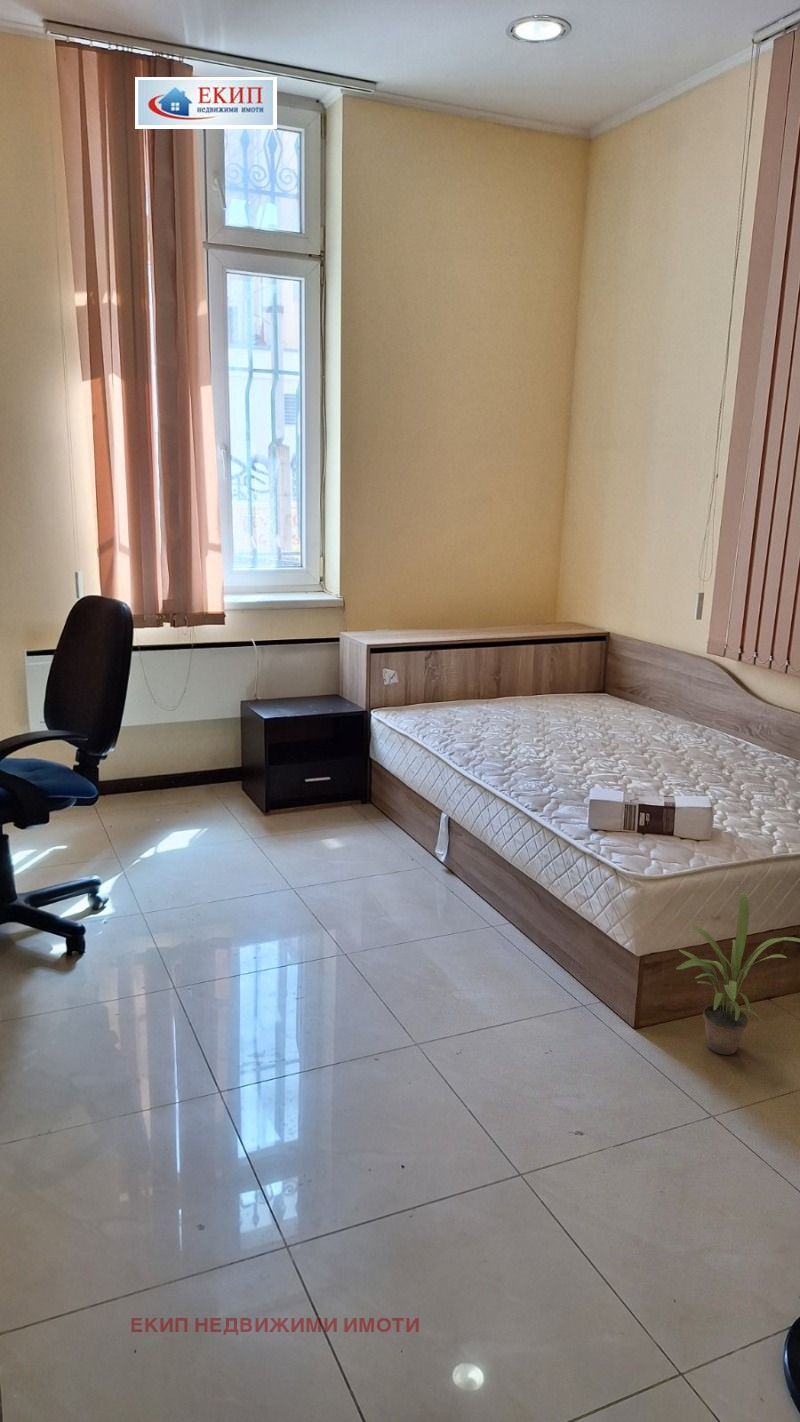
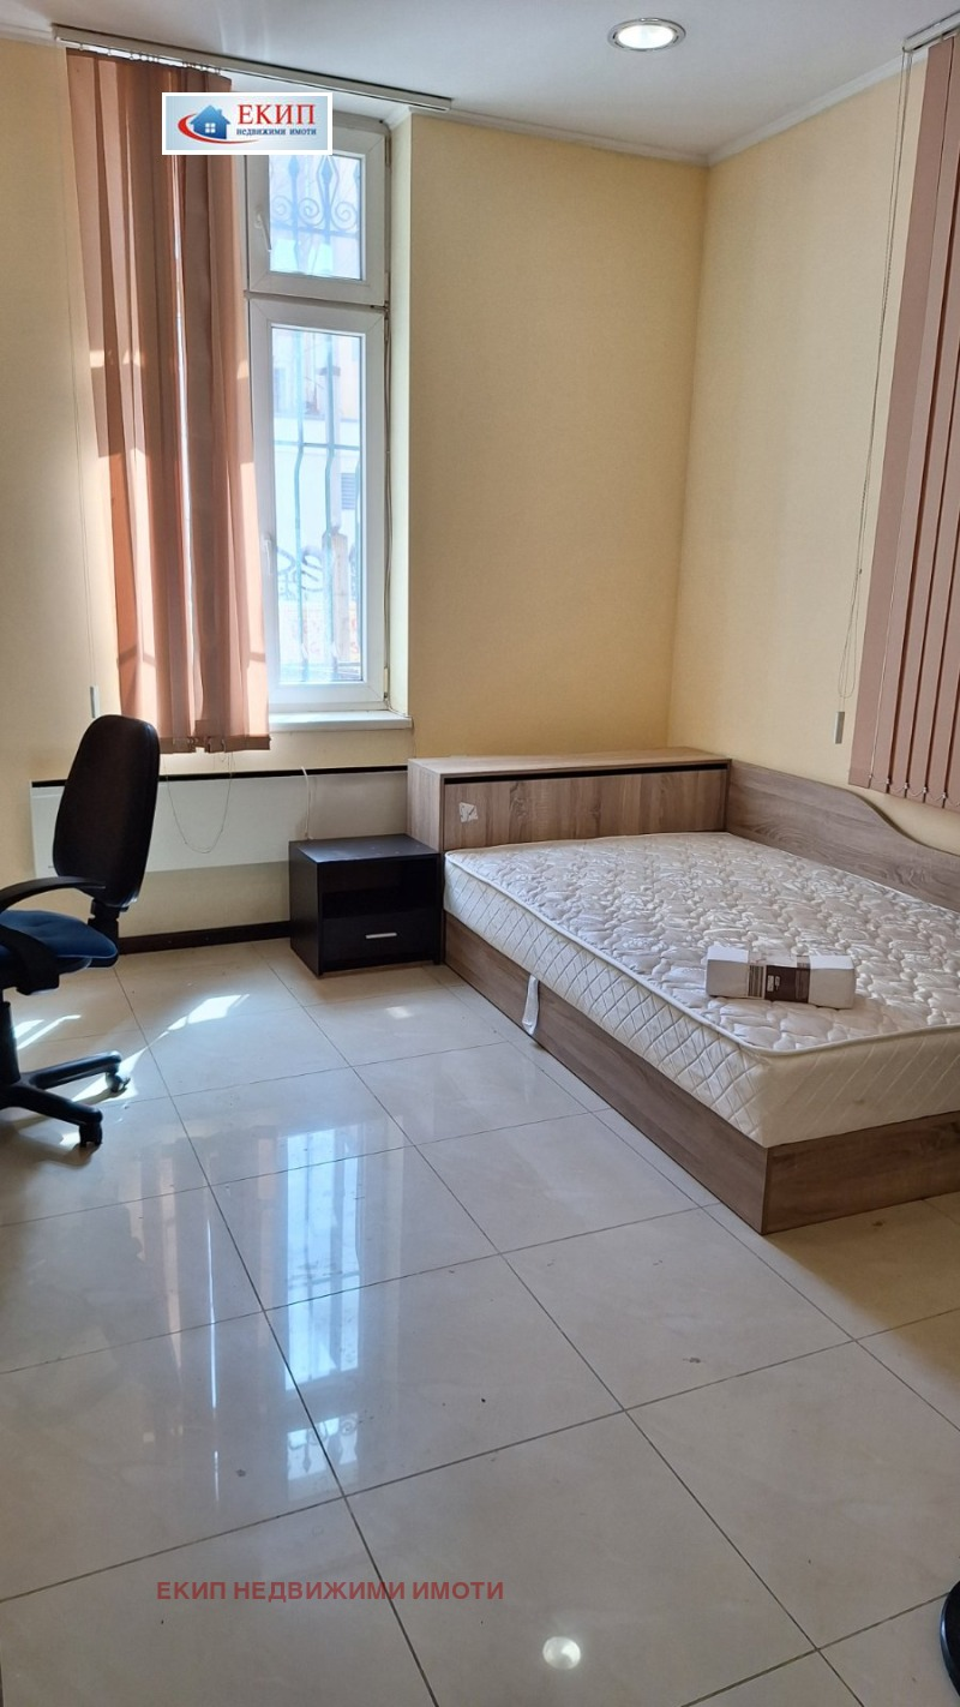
- potted plant (738, 983)
